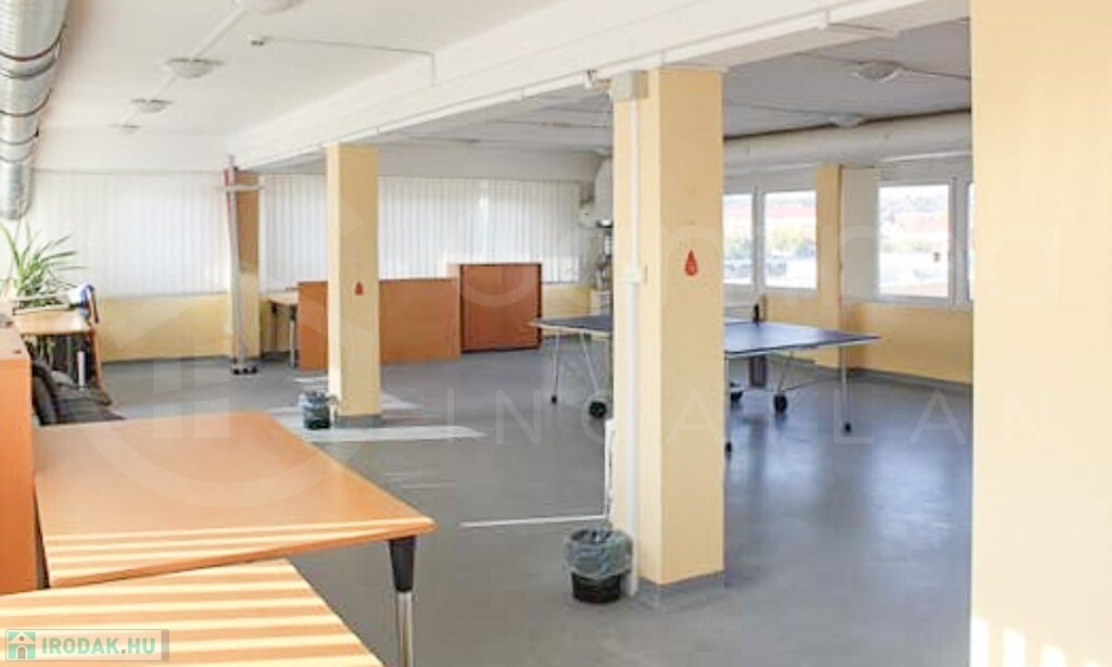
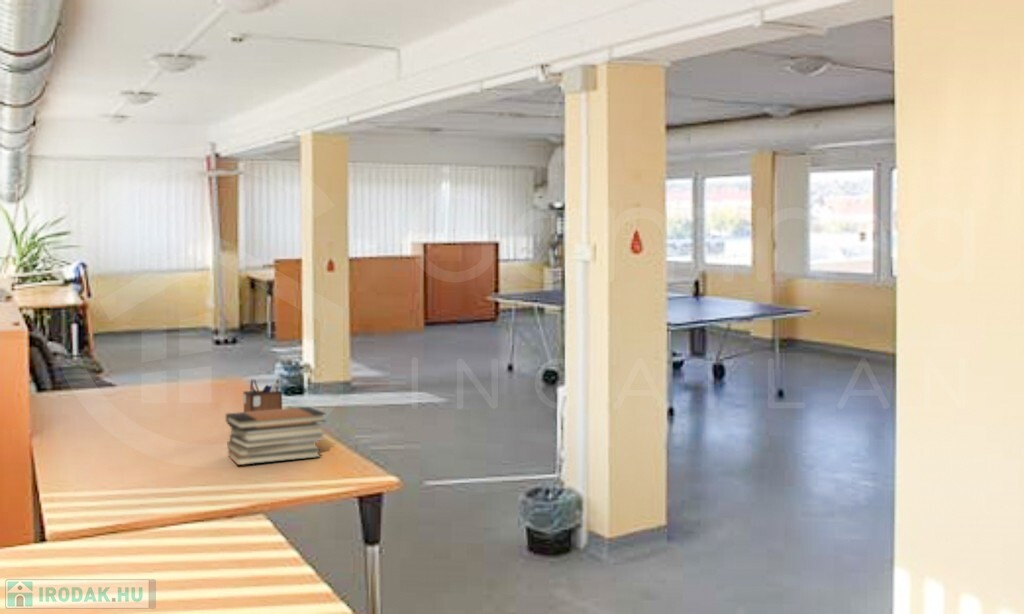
+ book stack (276, 435)
+ desk organizer (262, 402)
